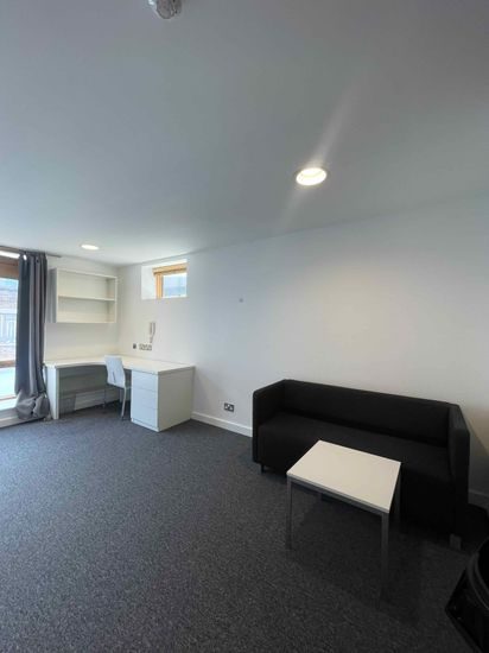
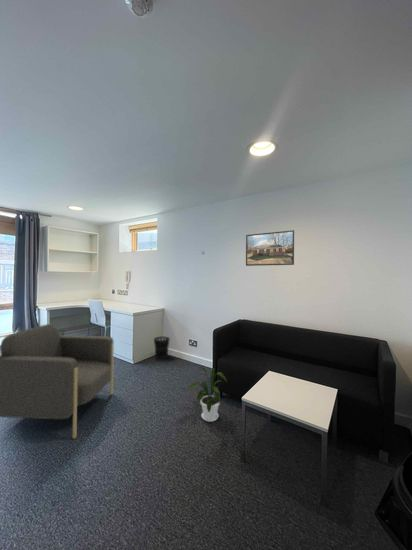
+ wastebasket (161, 347)
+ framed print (268, 249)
+ house plant (207, 391)
+ armchair (60, 369)
